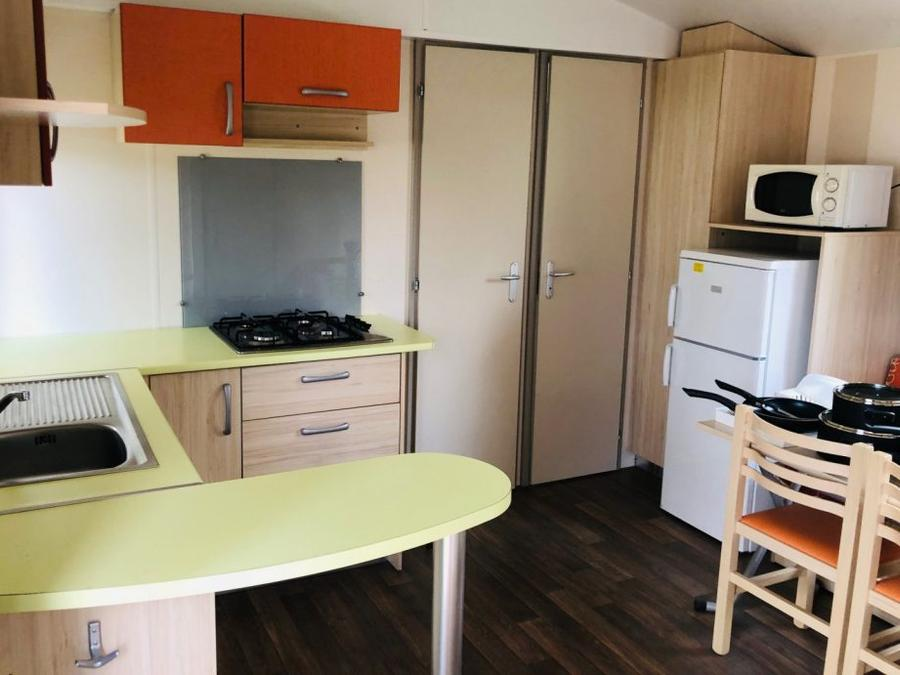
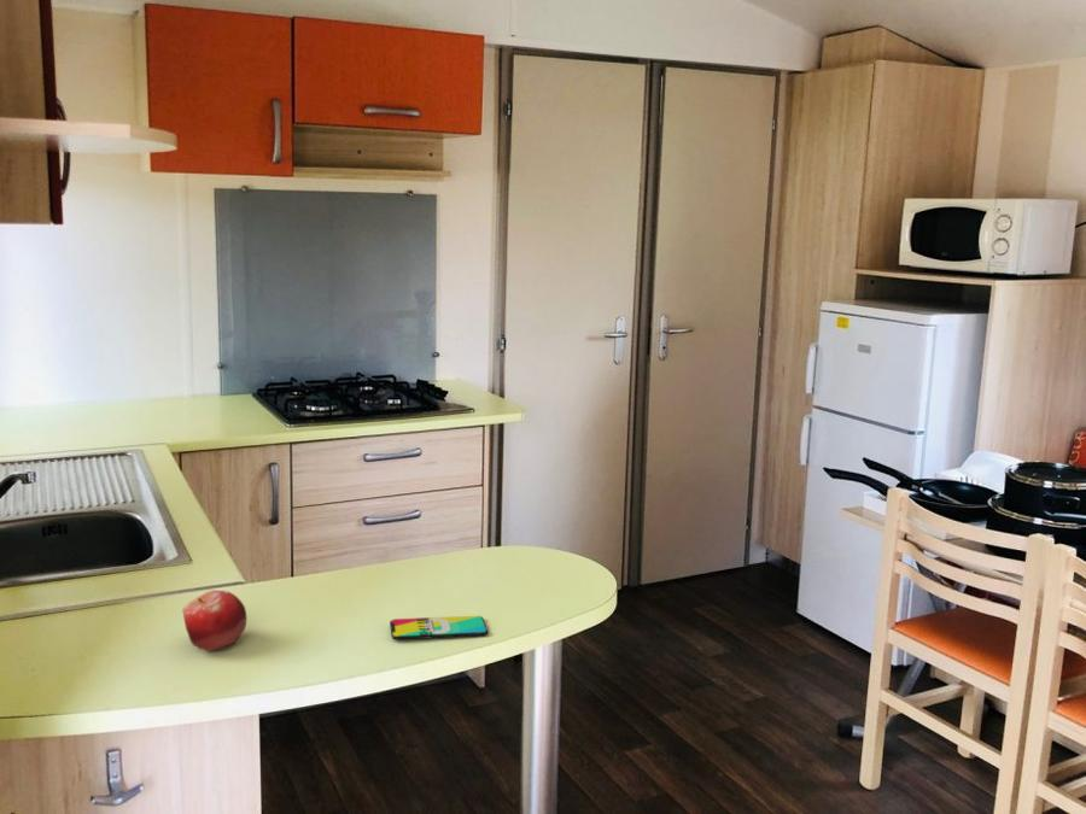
+ fruit (214, 617)
+ smartphone (438, 627)
